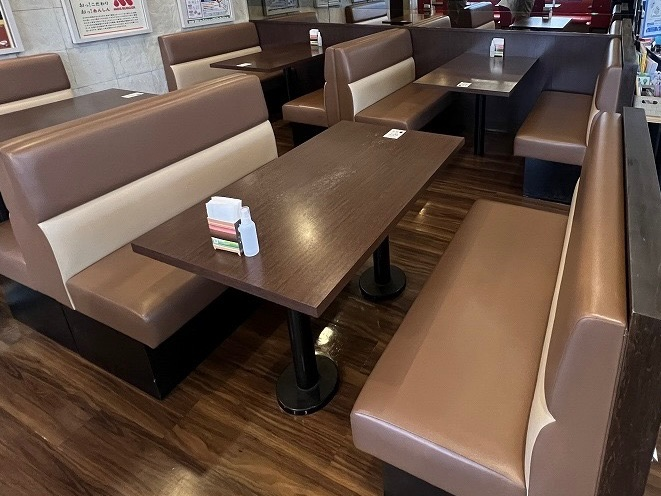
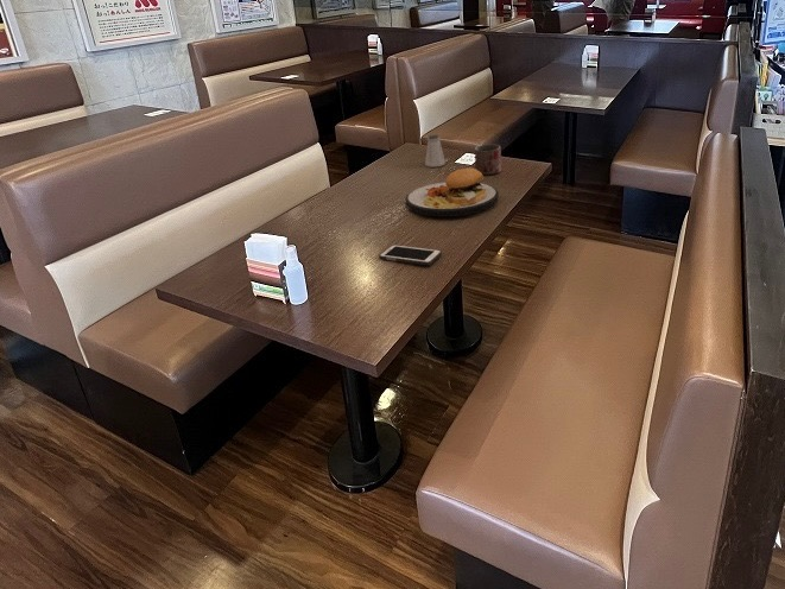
+ saltshaker (433, 150)
+ cell phone (410, 254)
+ plate (450, 178)
+ mug (488, 158)
